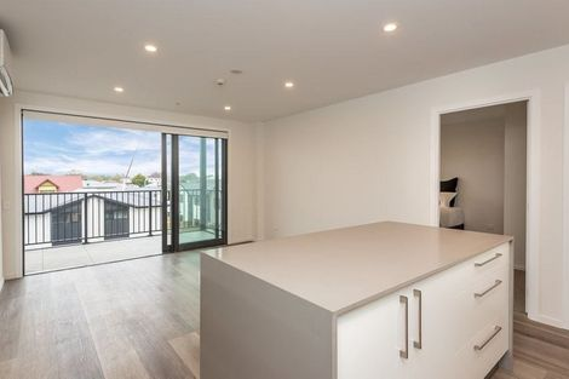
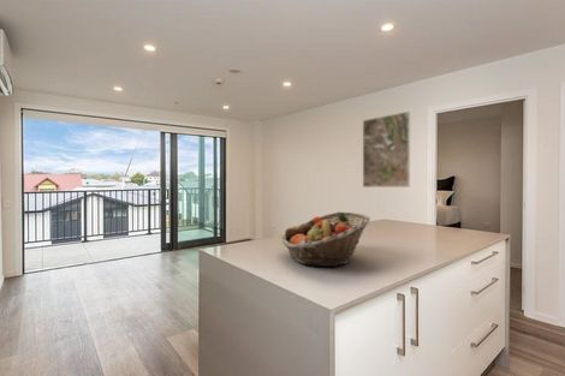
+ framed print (385, 151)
+ fruit basket (323, 235)
